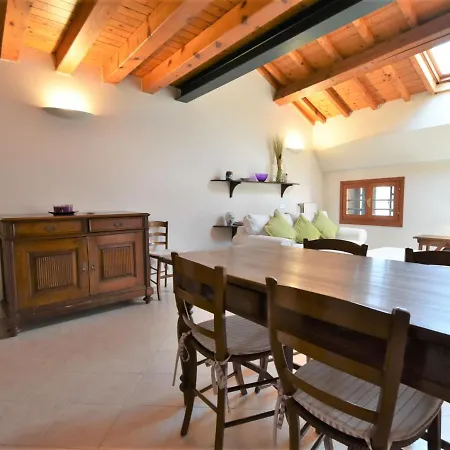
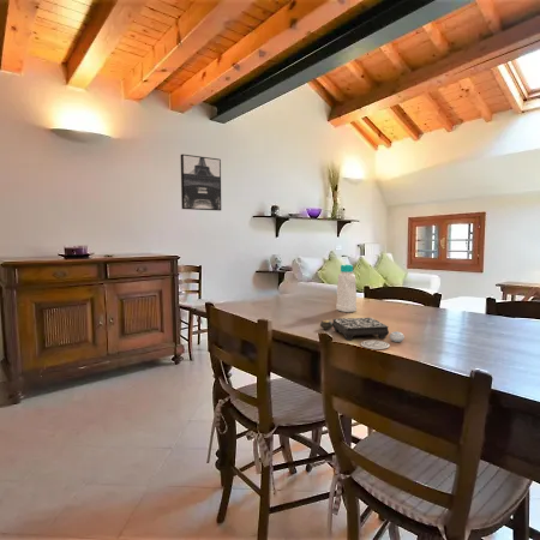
+ bottle (346, 287)
+ board game (359, 328)
+ wall art (202, 182)
